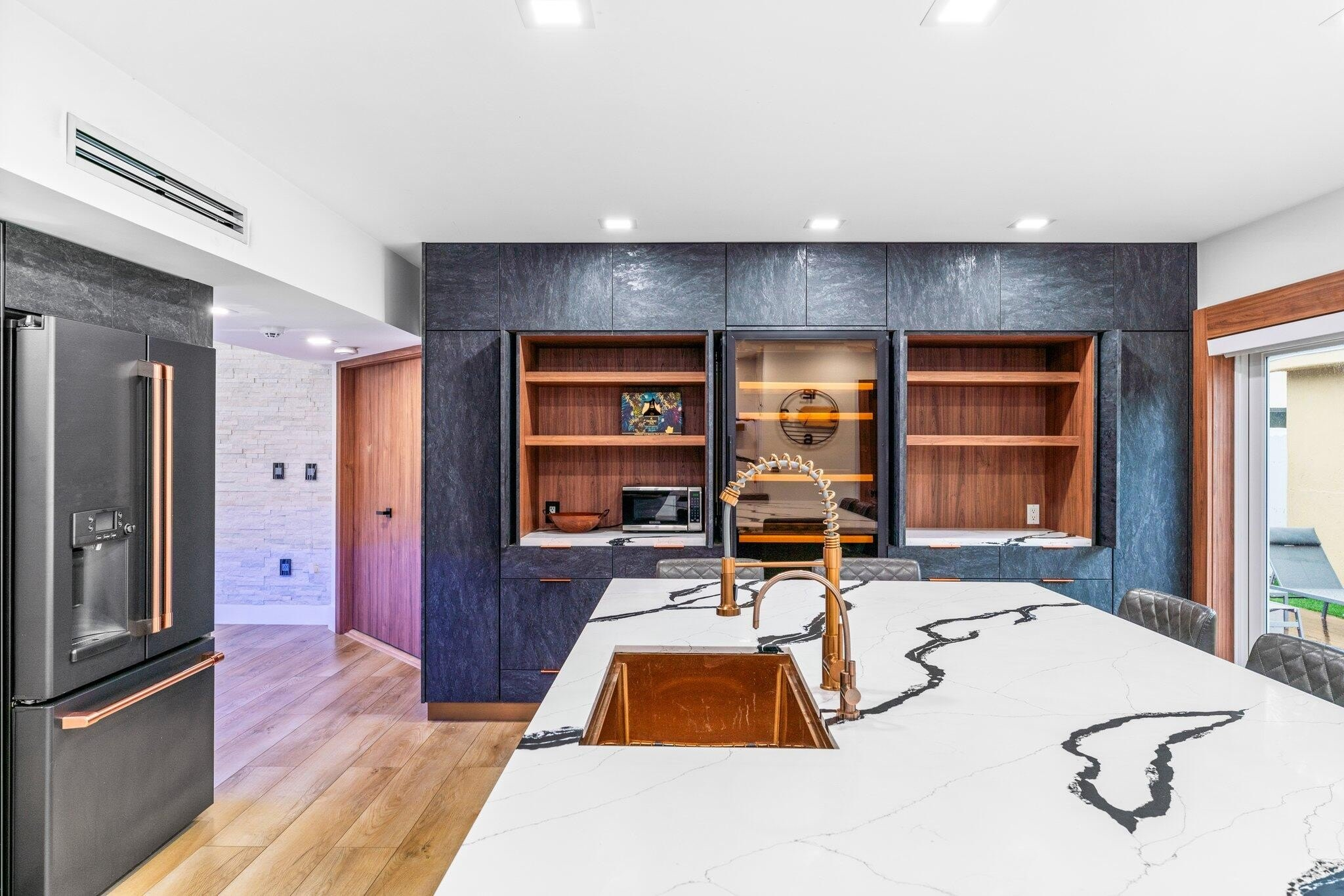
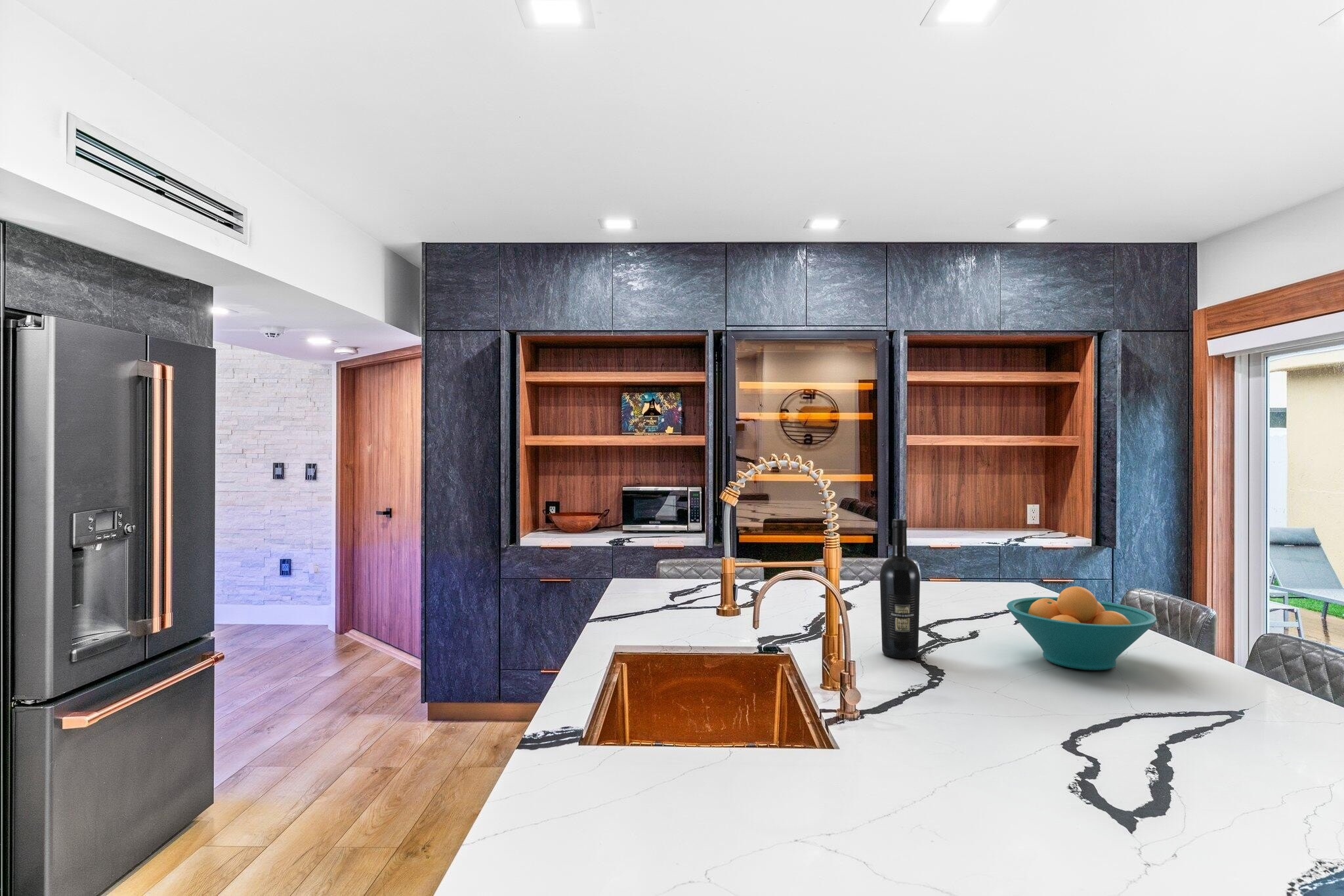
+ fruit bowl (1078, 624)
+ wine bottle (900, 586)
